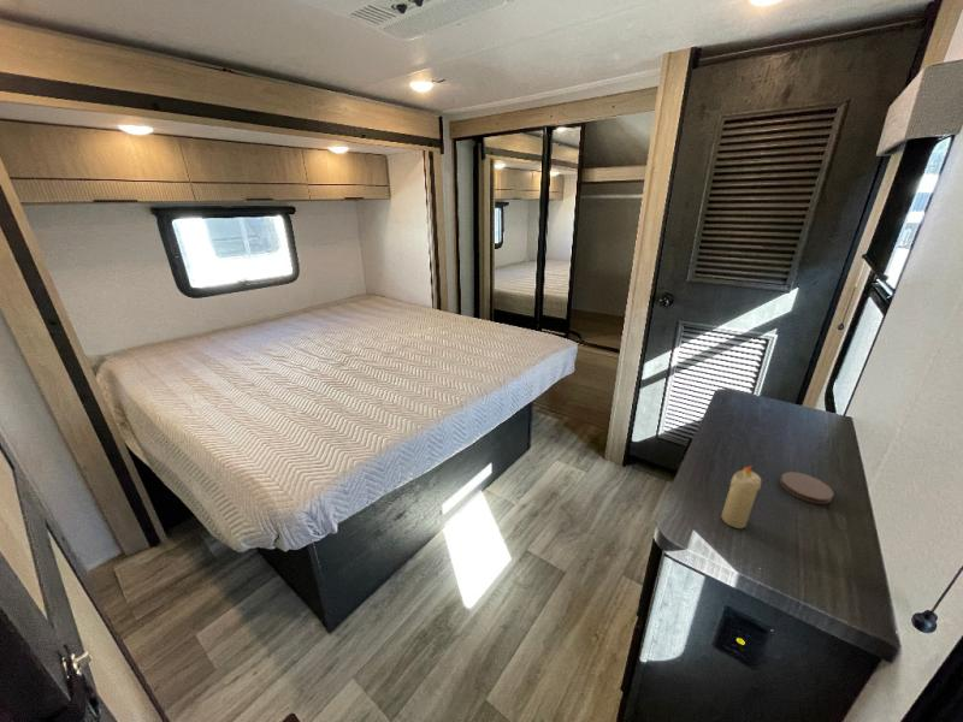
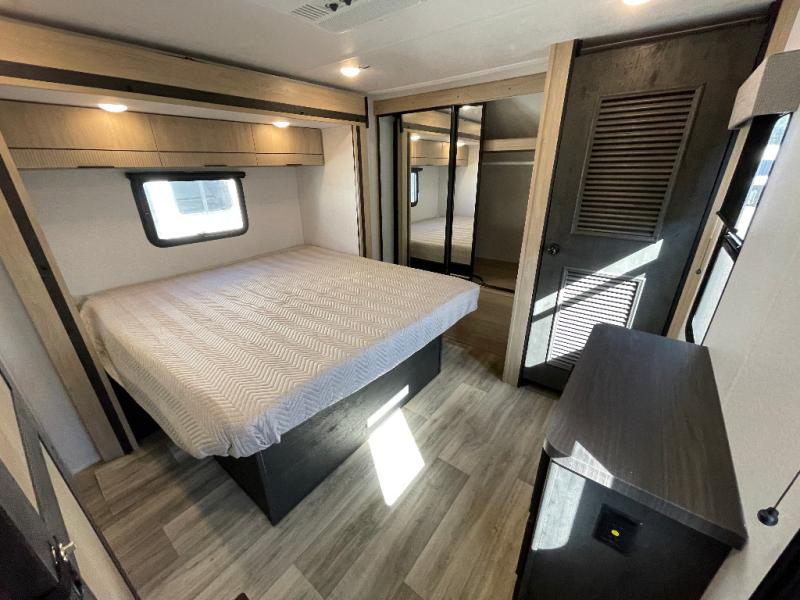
- coaster (805, 486)
- candle (742, 493)
